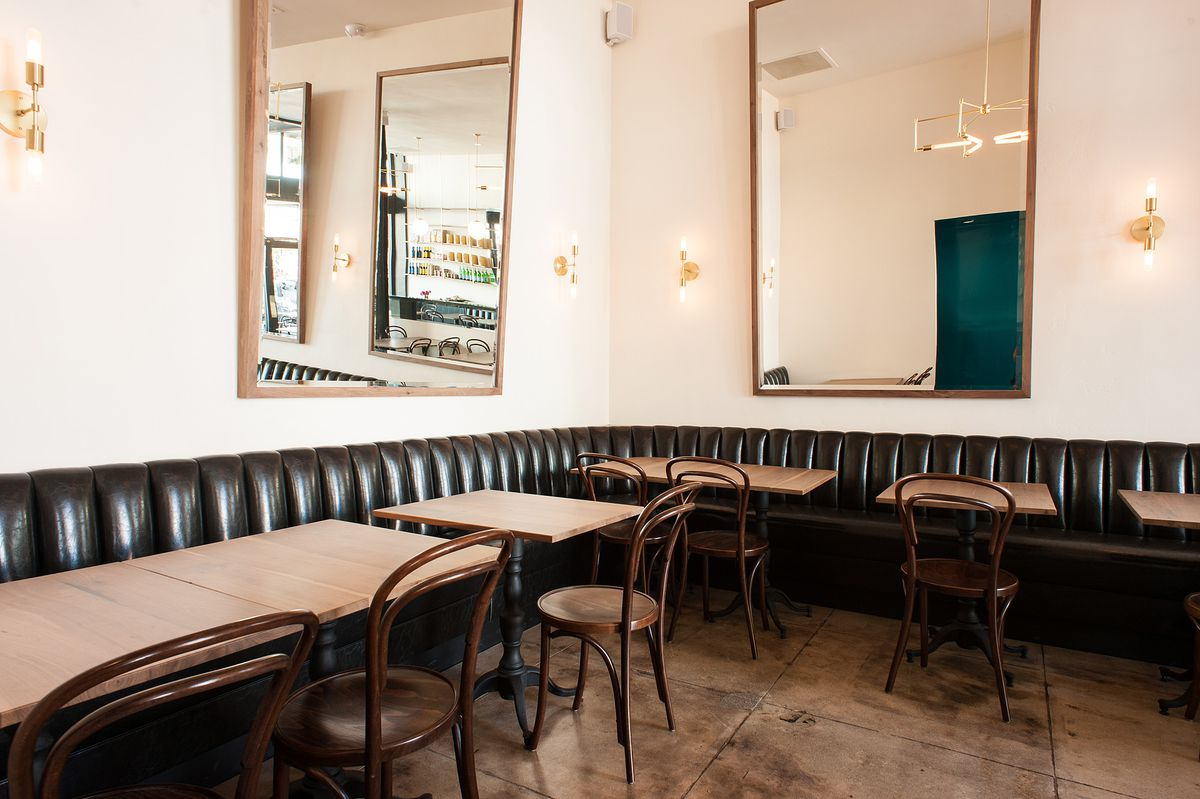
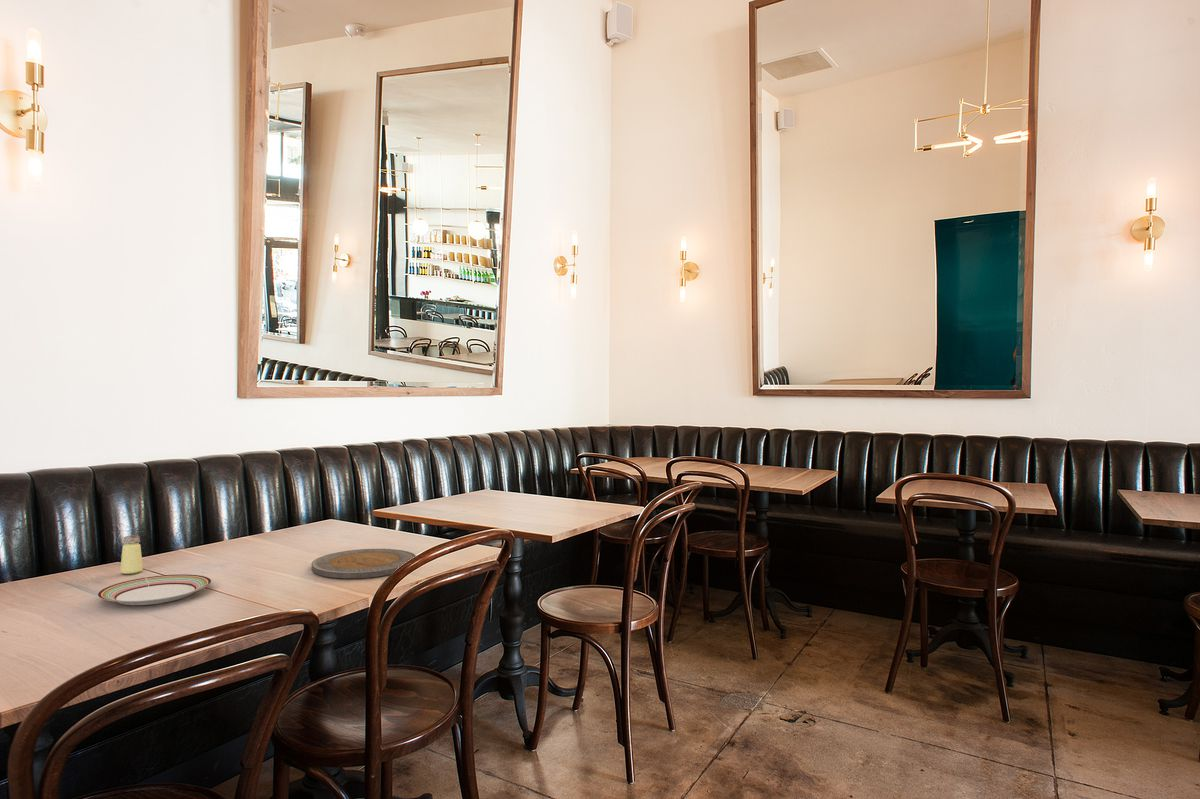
+ saltshaker (131, 553)
+ plate (156, 591)
+ plate (365, 562)
